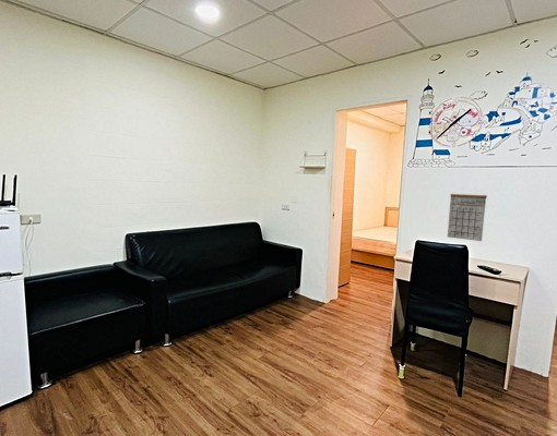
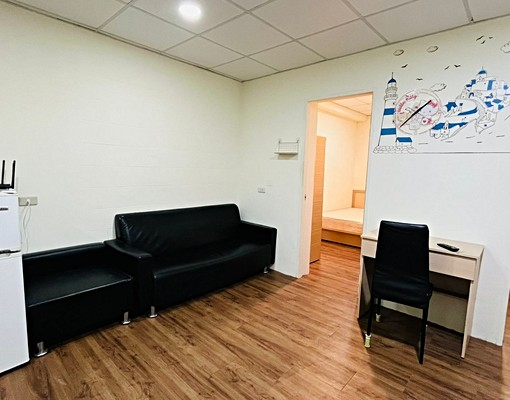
- calendar (466, 211)
